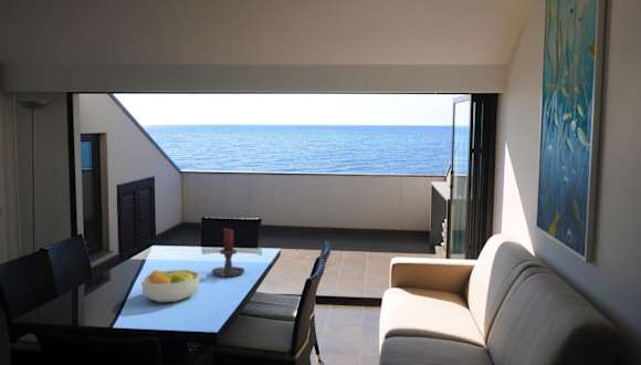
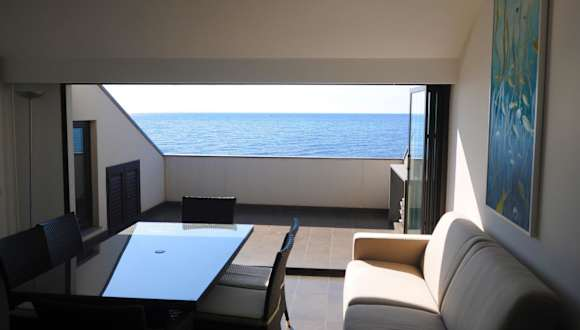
- candle holder (227, 251)
- fruit bowl (171, 282)
